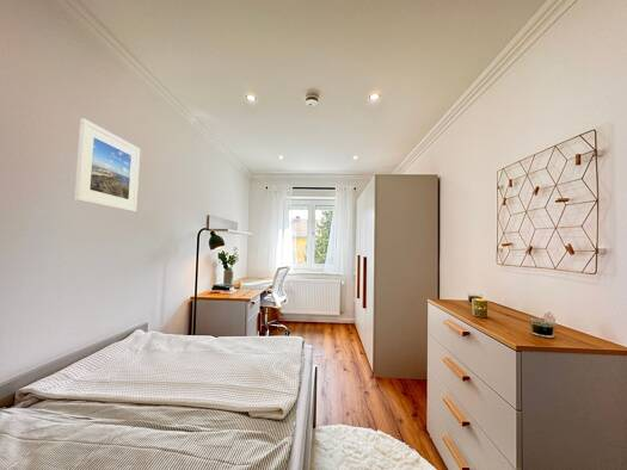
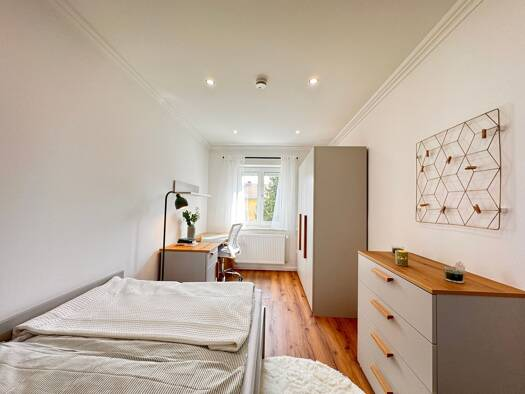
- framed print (111, 171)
